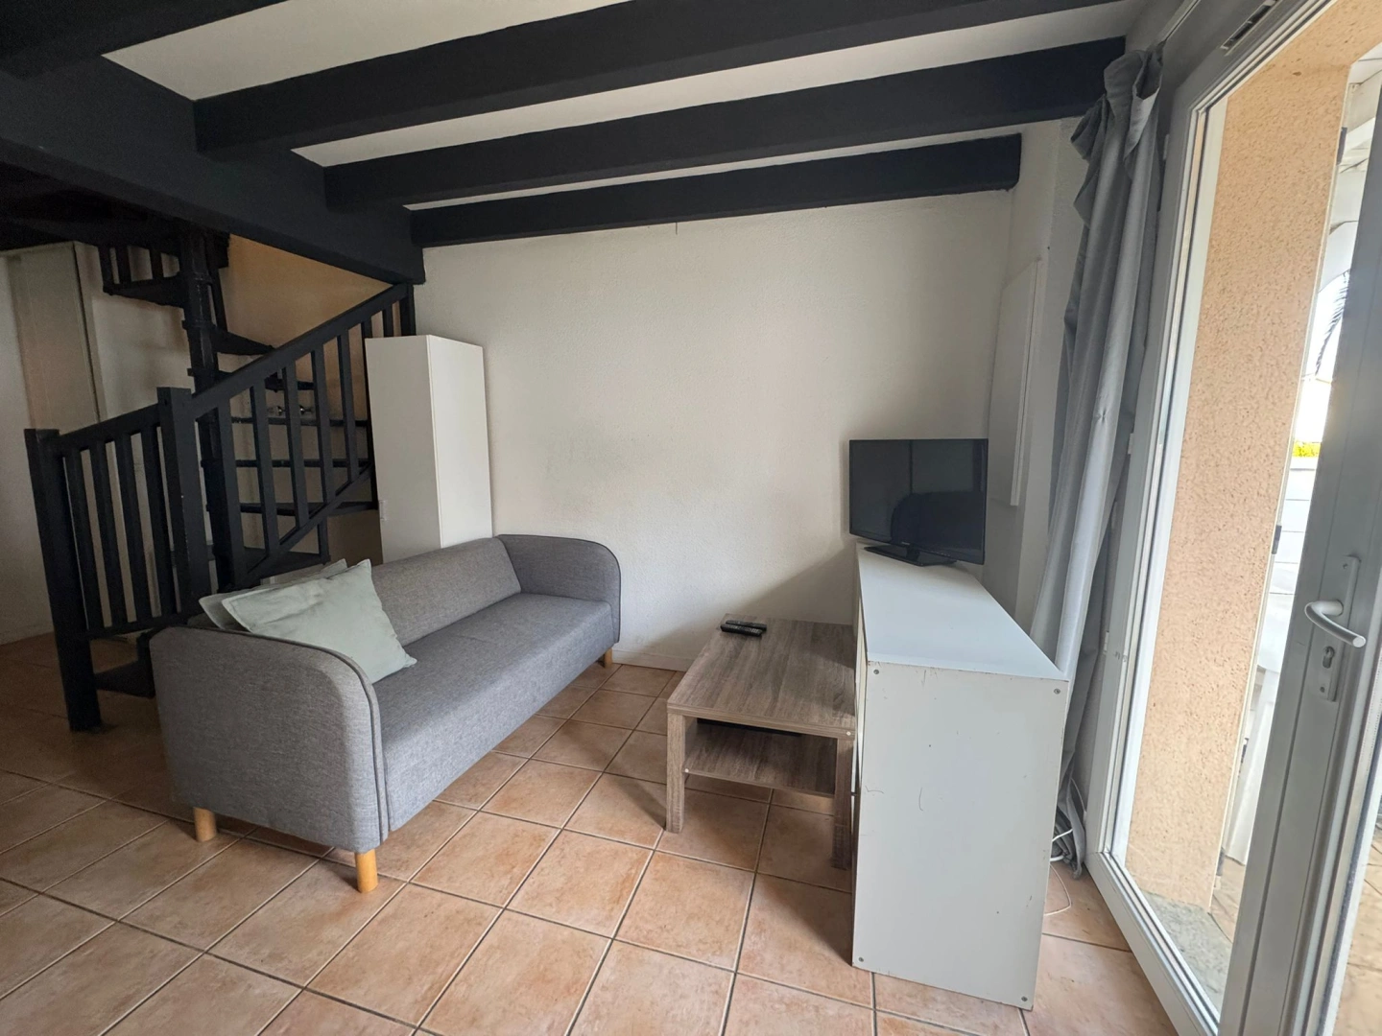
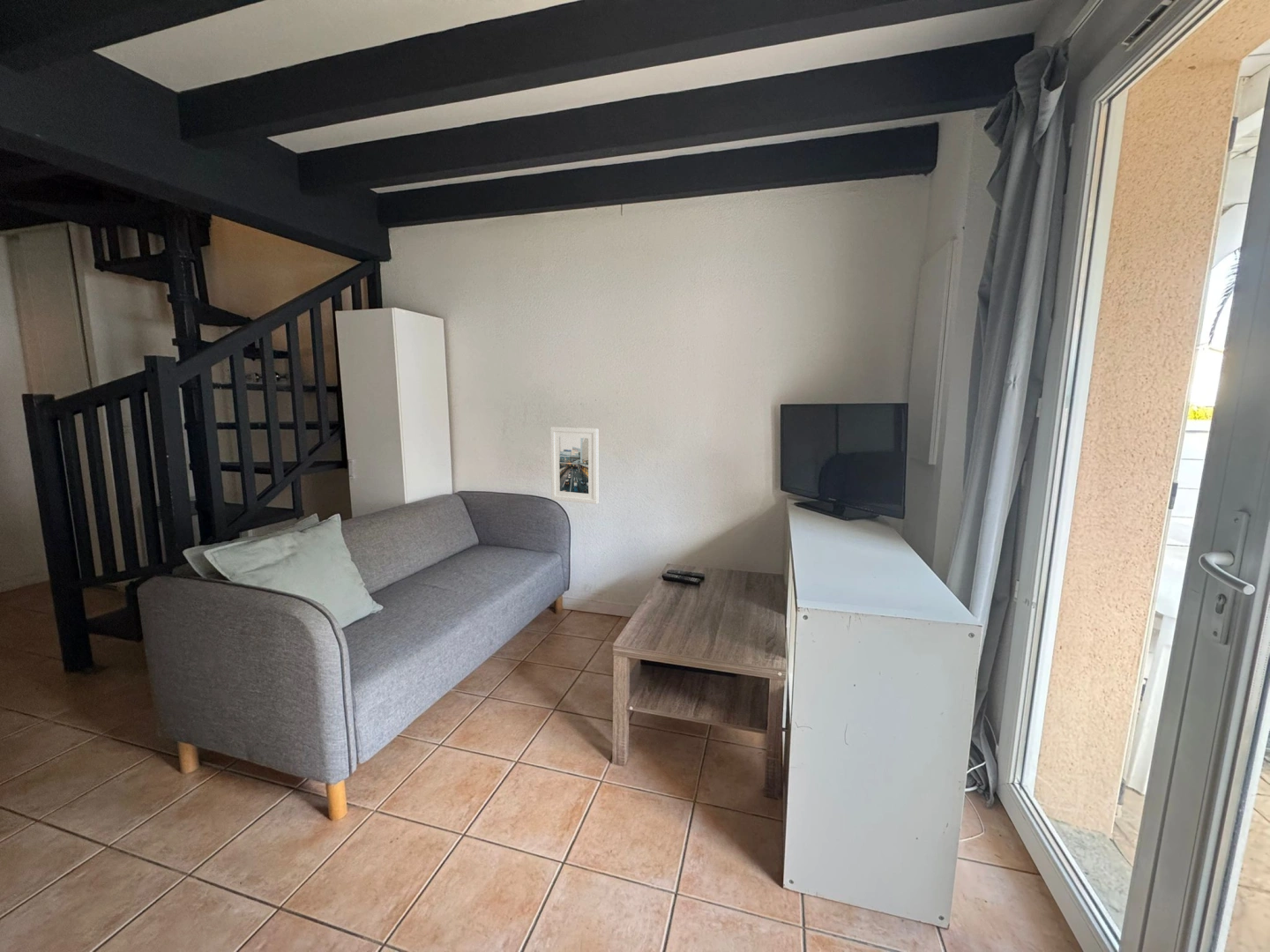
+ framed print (574, 465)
